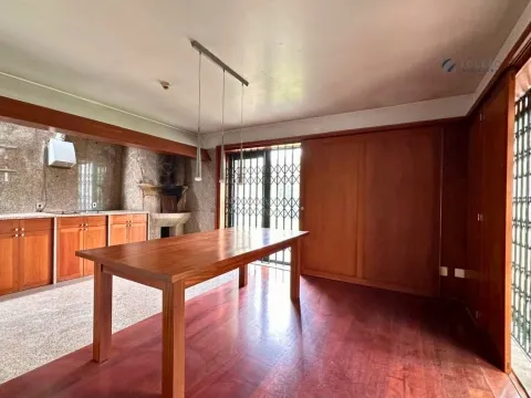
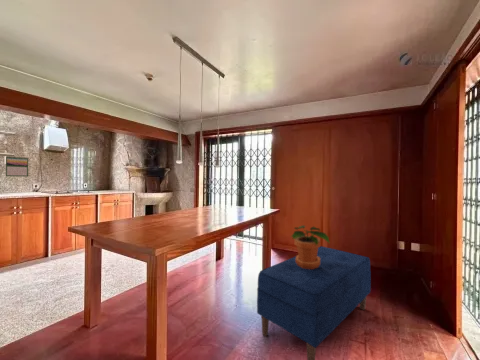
+ bench (318, 291)
+ calendar (17, 166)
+ potted plant (310, 247)
